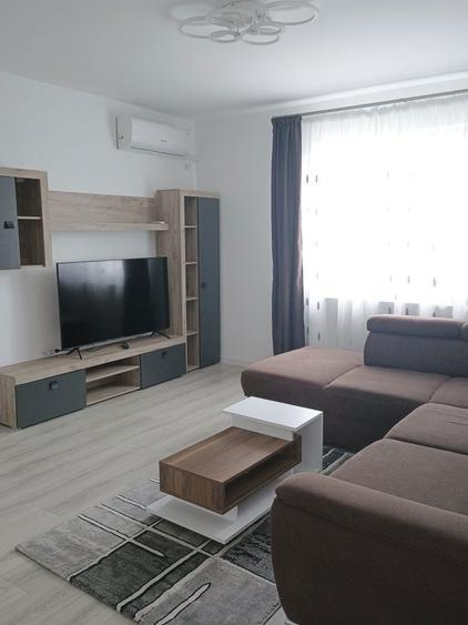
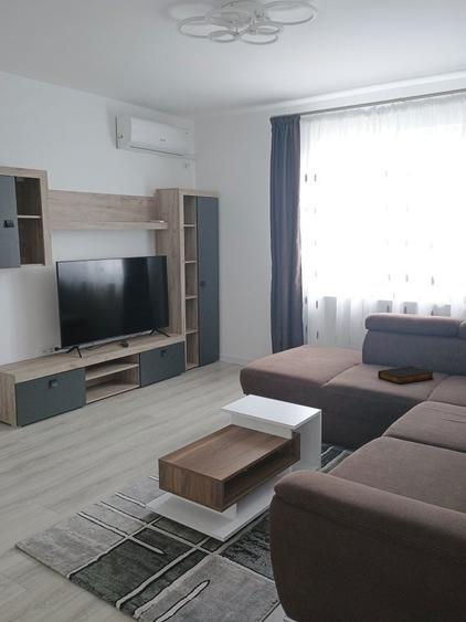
+ book (405, 375)
